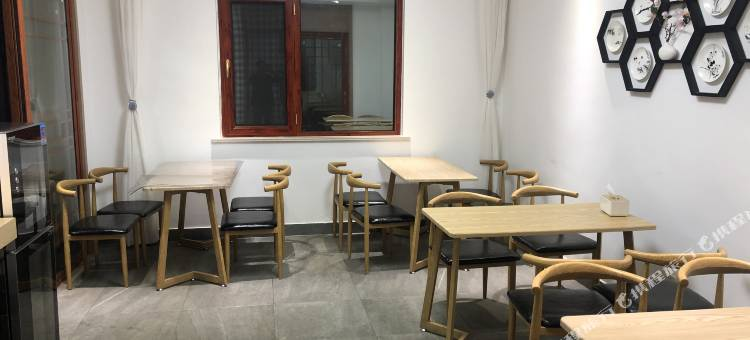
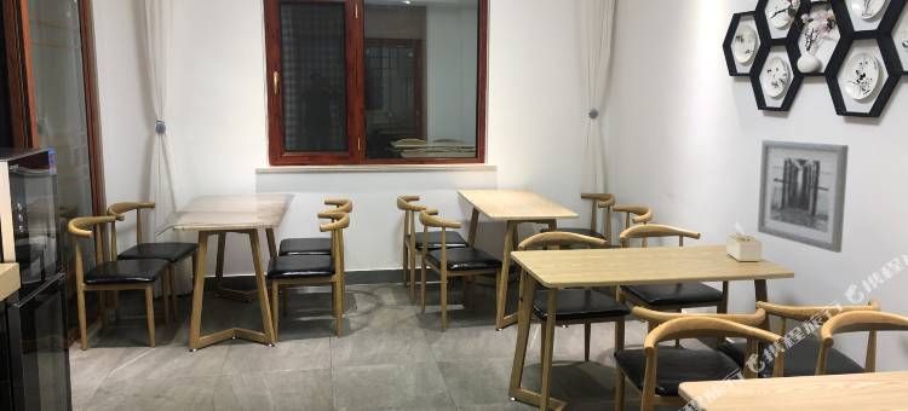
+ wall art (798, 192)
